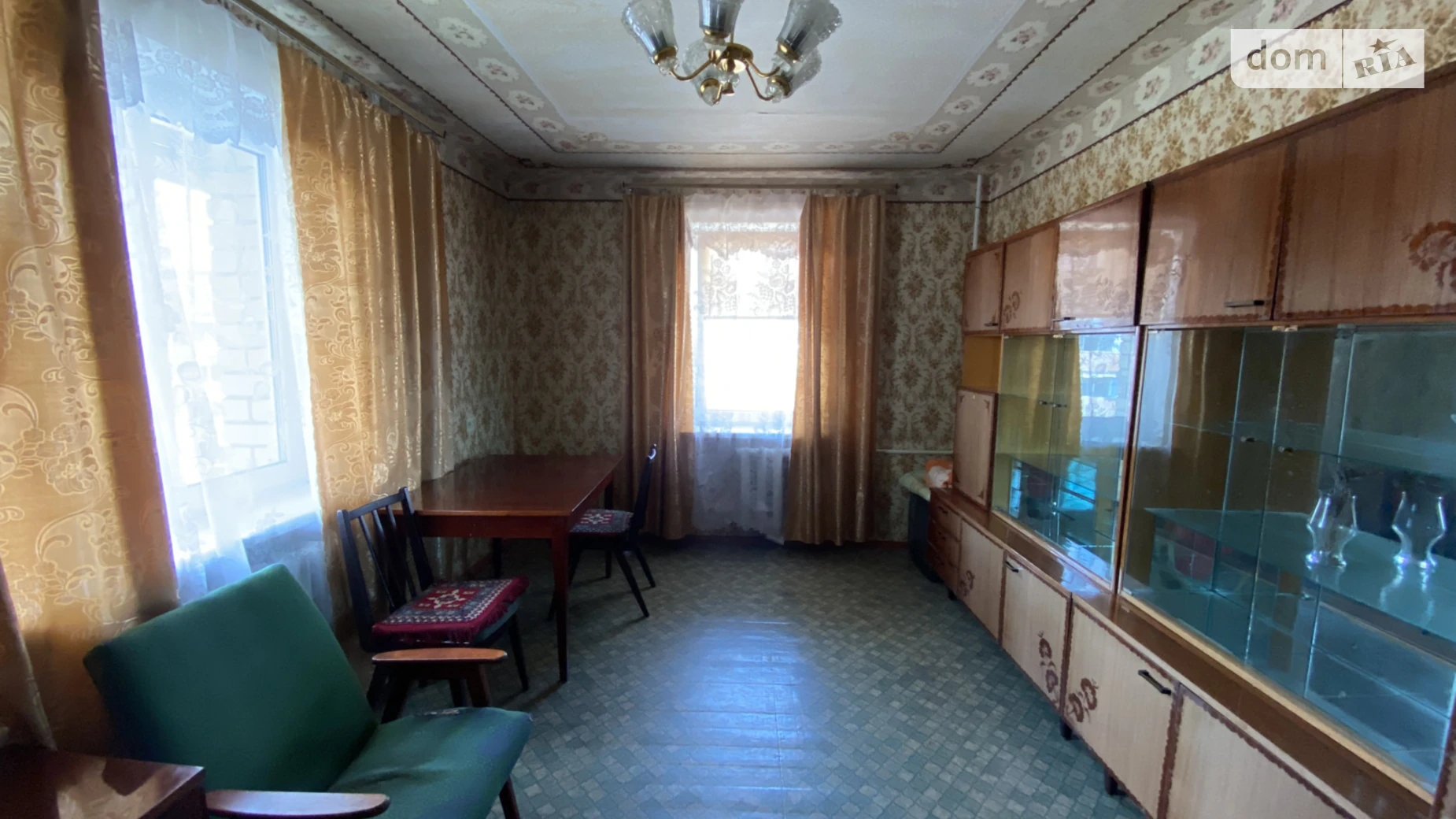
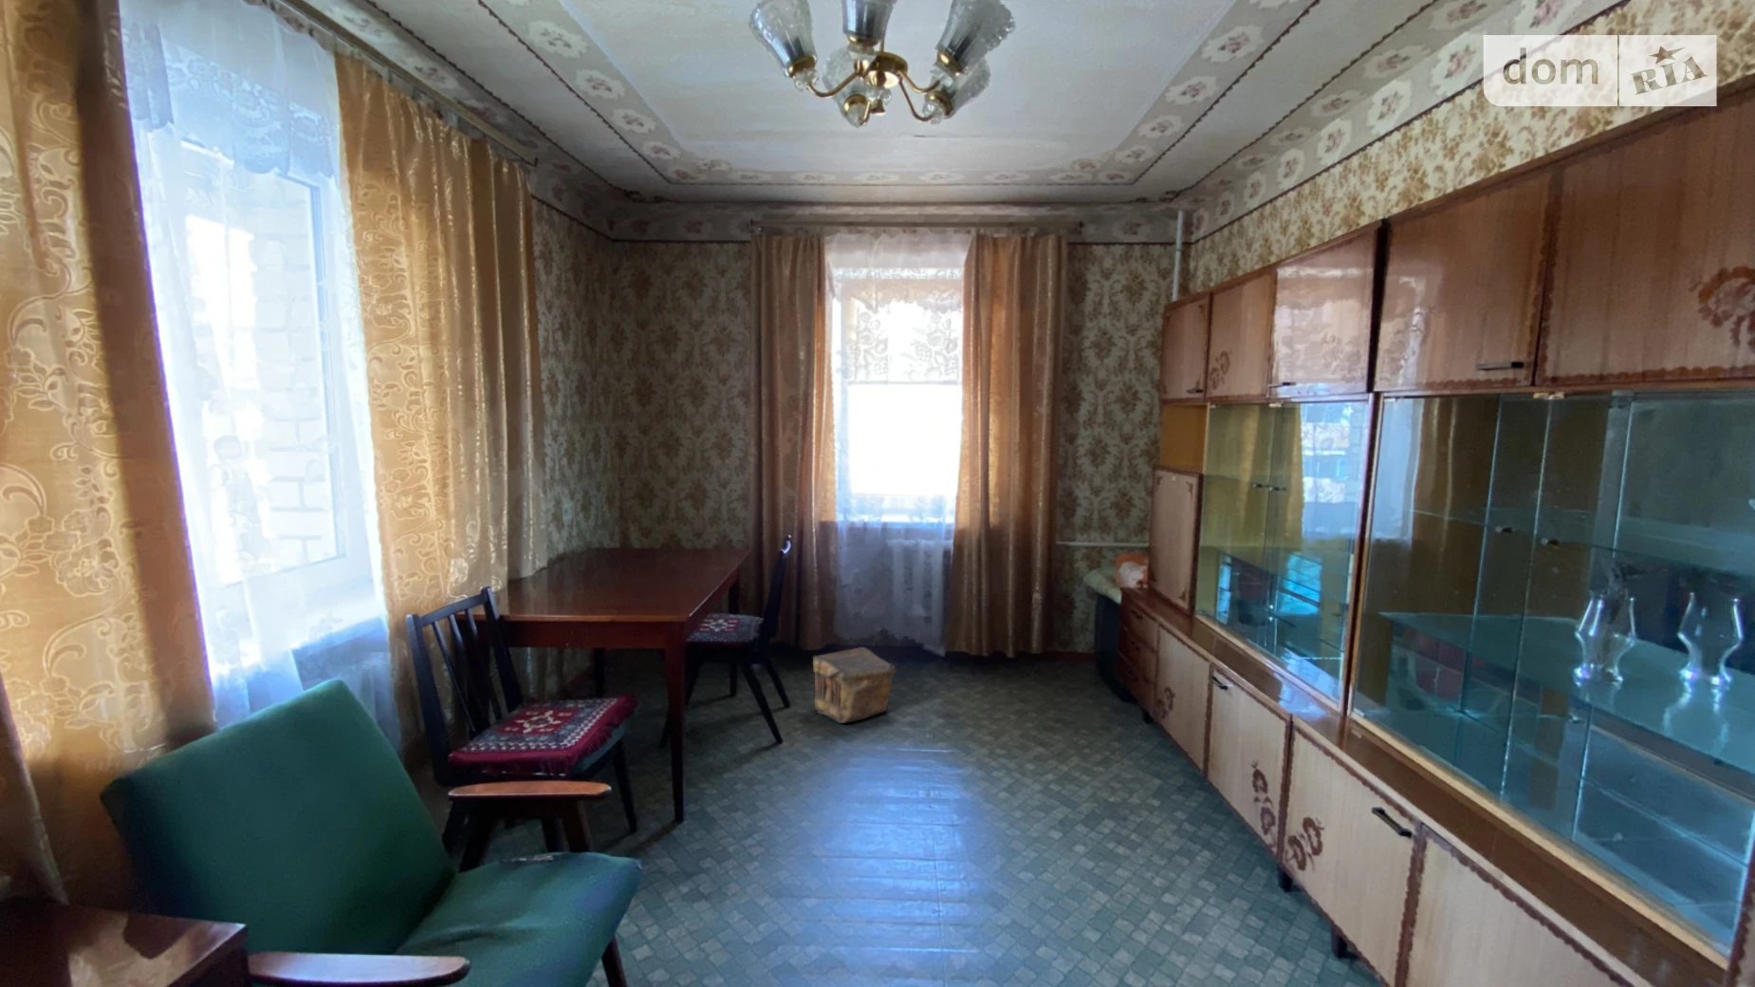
+ pouch (853, 685)
